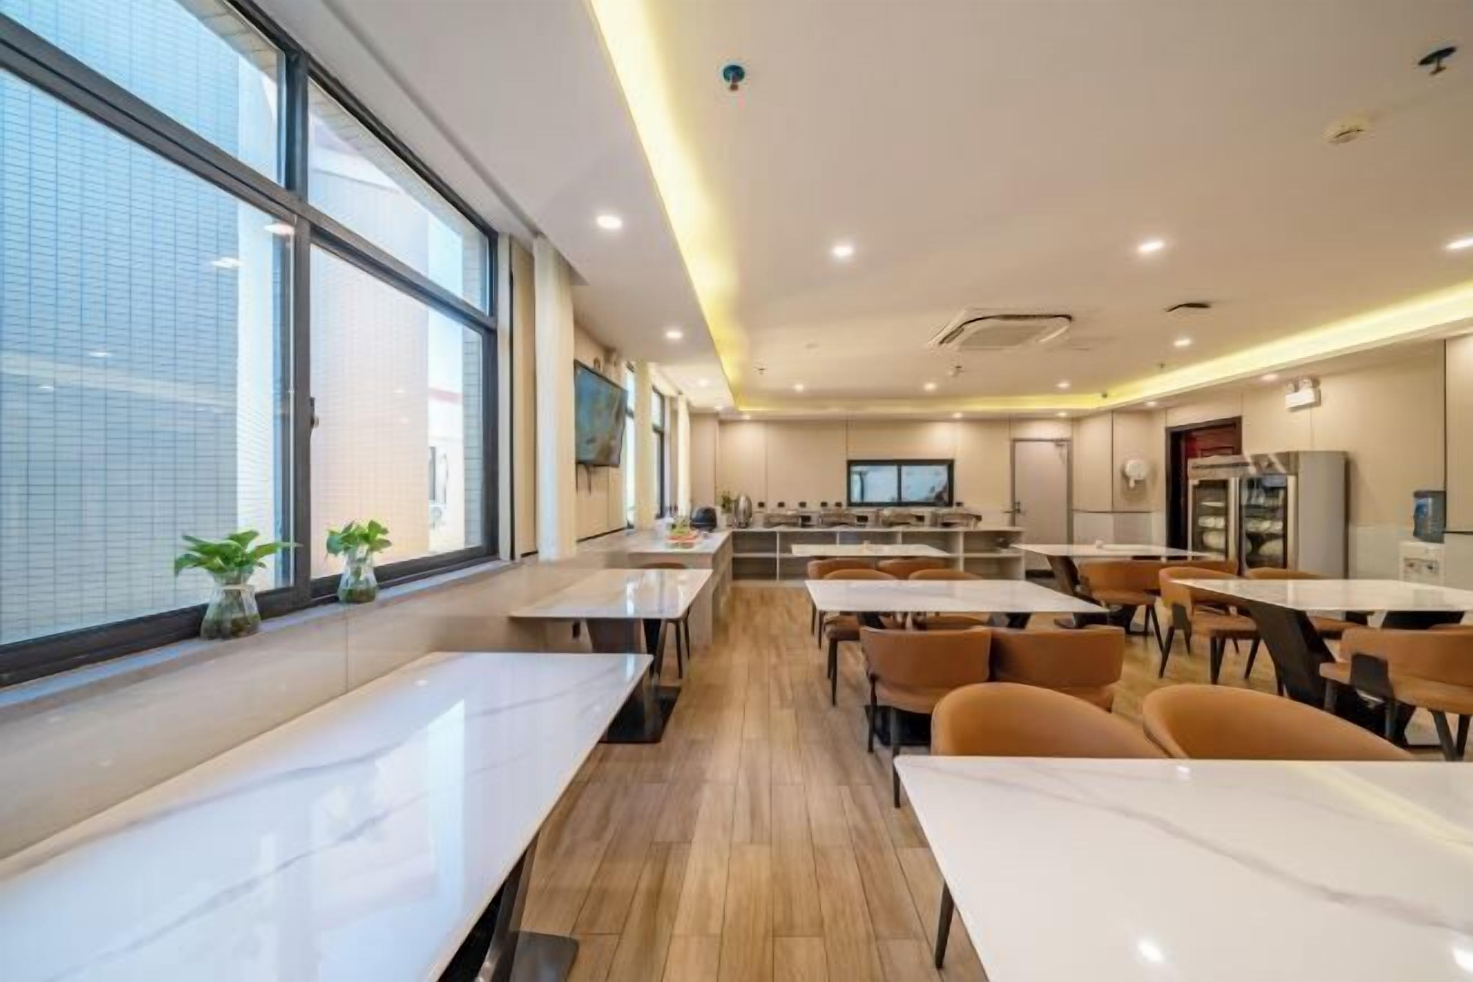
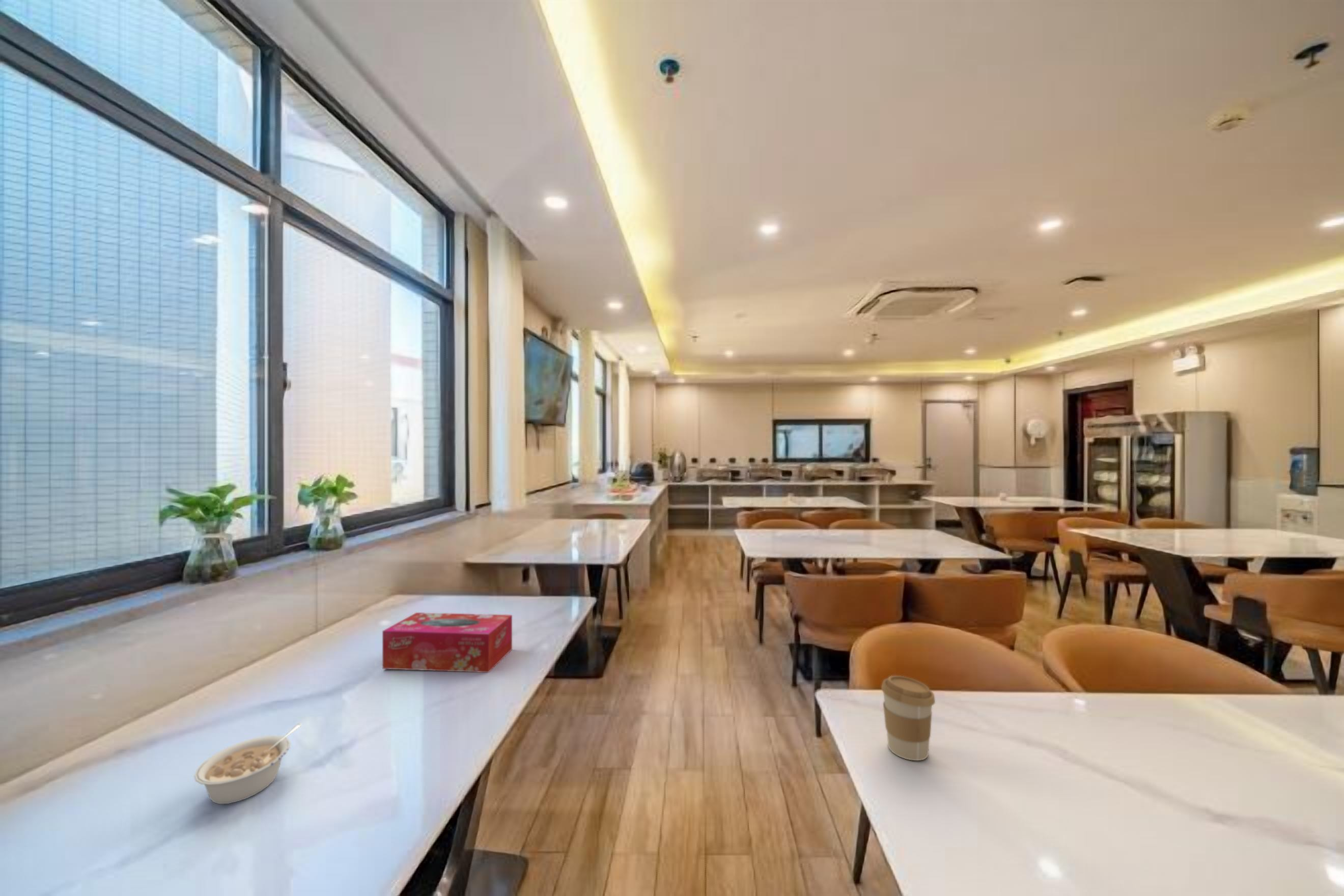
+ legume (246, 767)
+ tissue box (450, 640)
+ coffee cup (908, 715)
